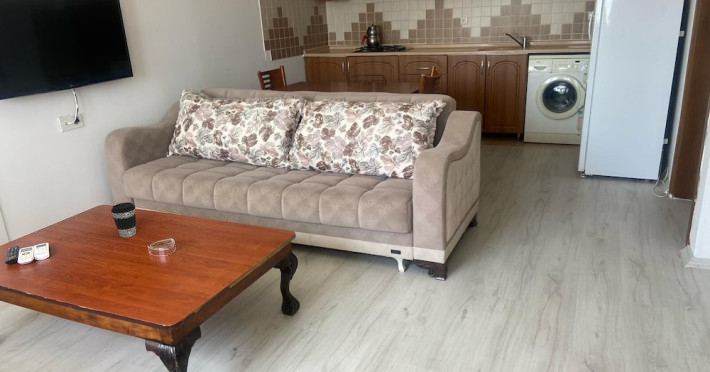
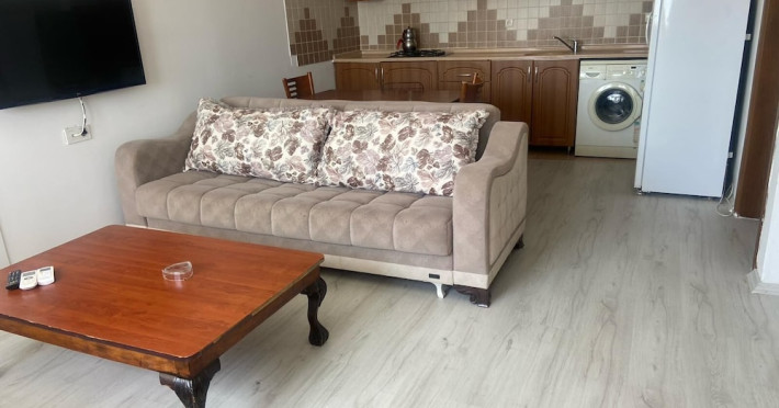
- coffee cup (125, 220)
